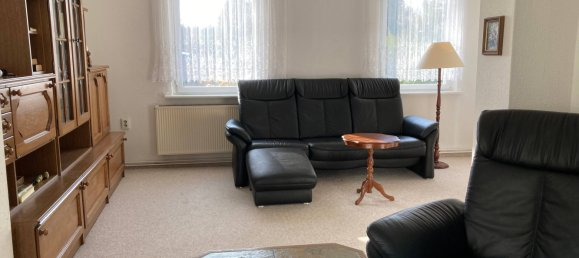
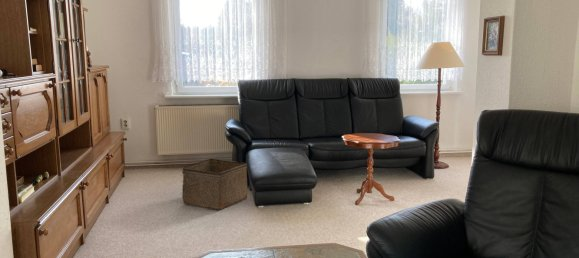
+ storage bin (215, 183)
